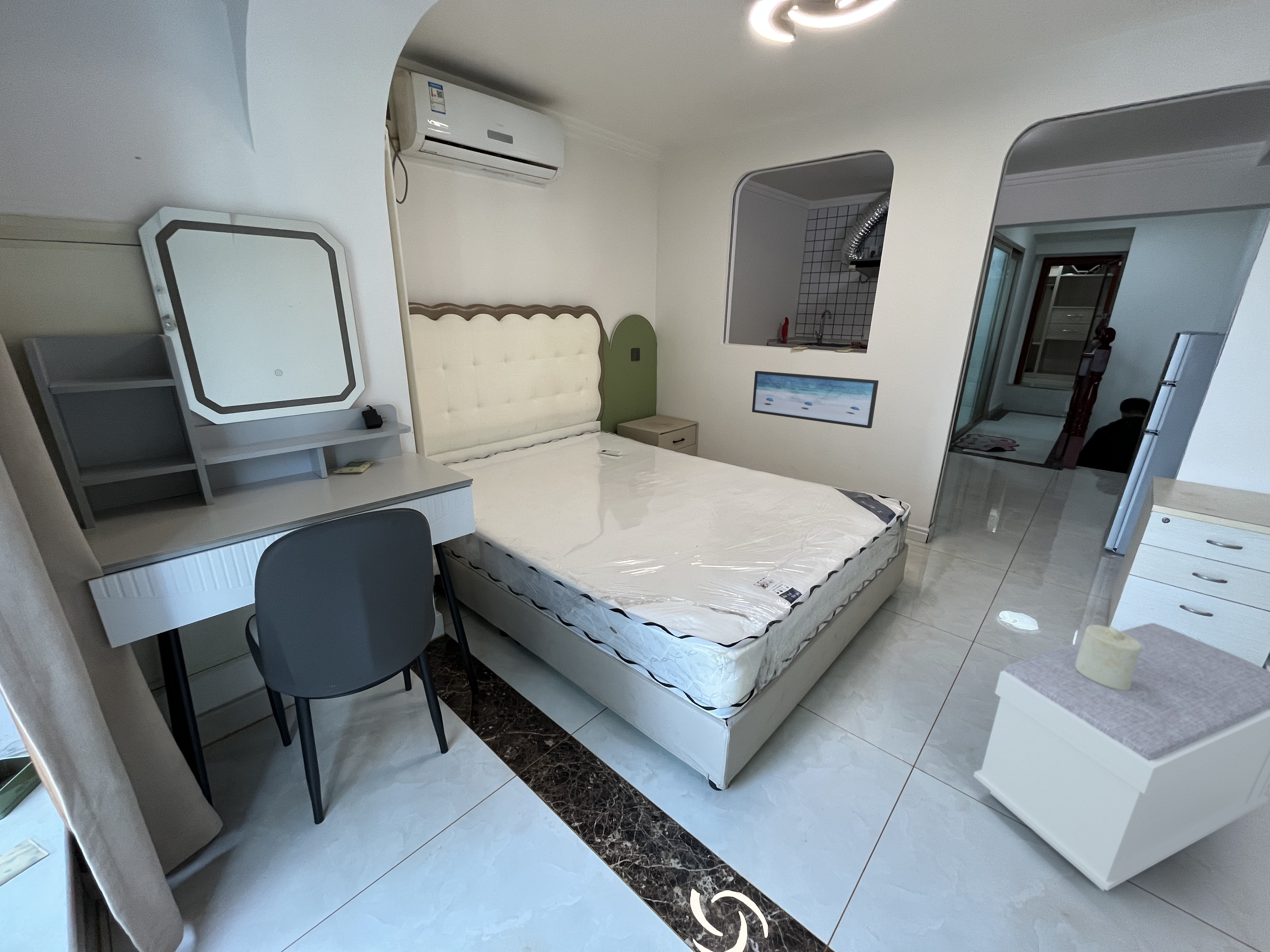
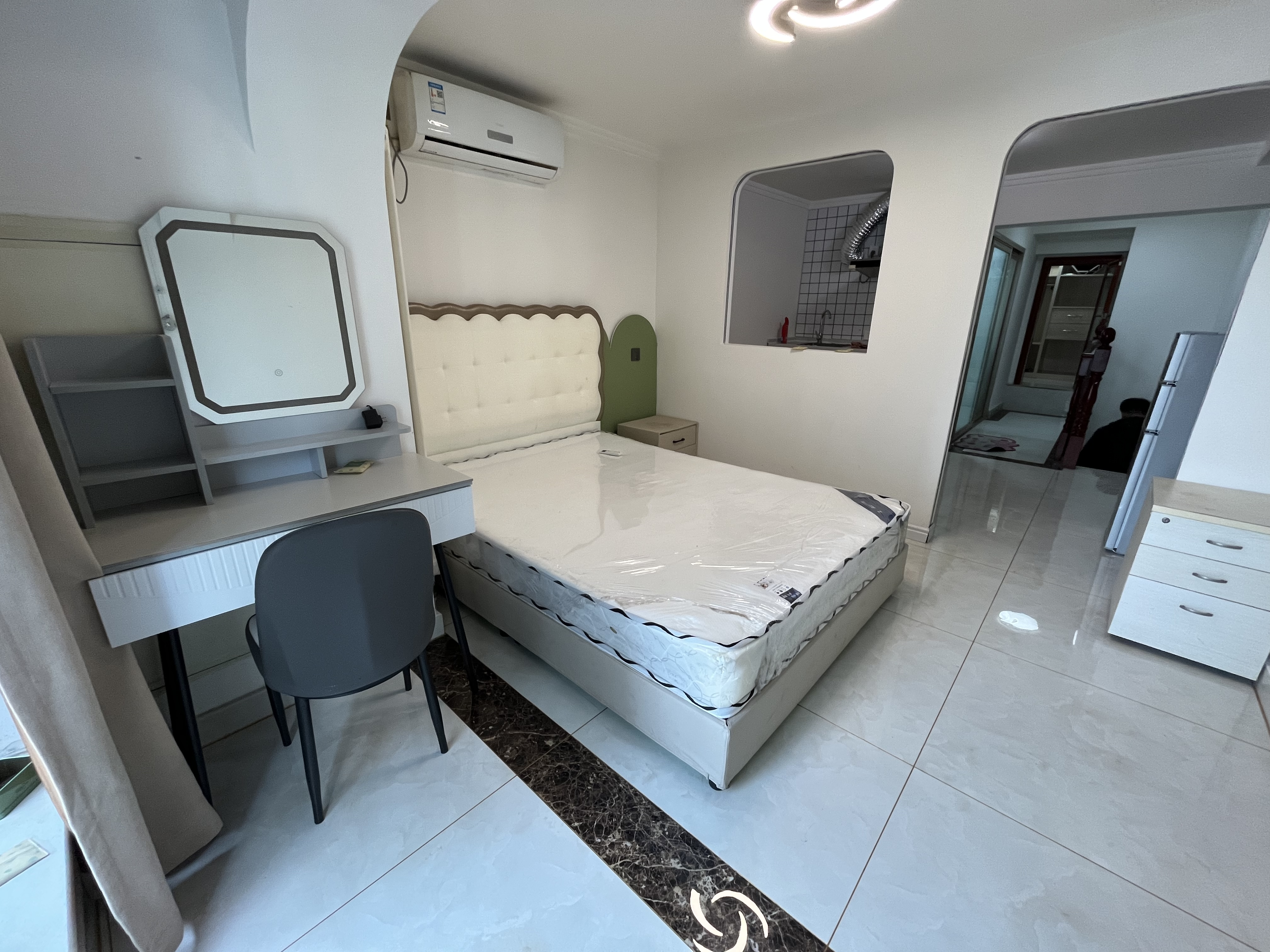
- candle (1109, 651)
- bench (1131, 740)
- wall art (809, 398)
